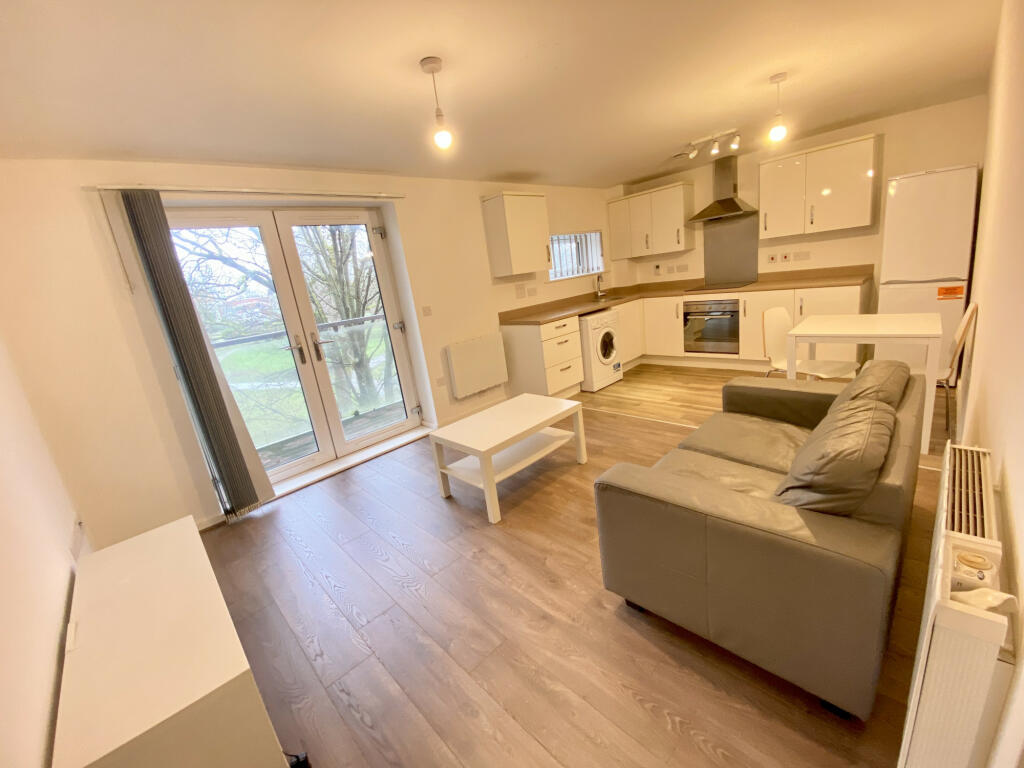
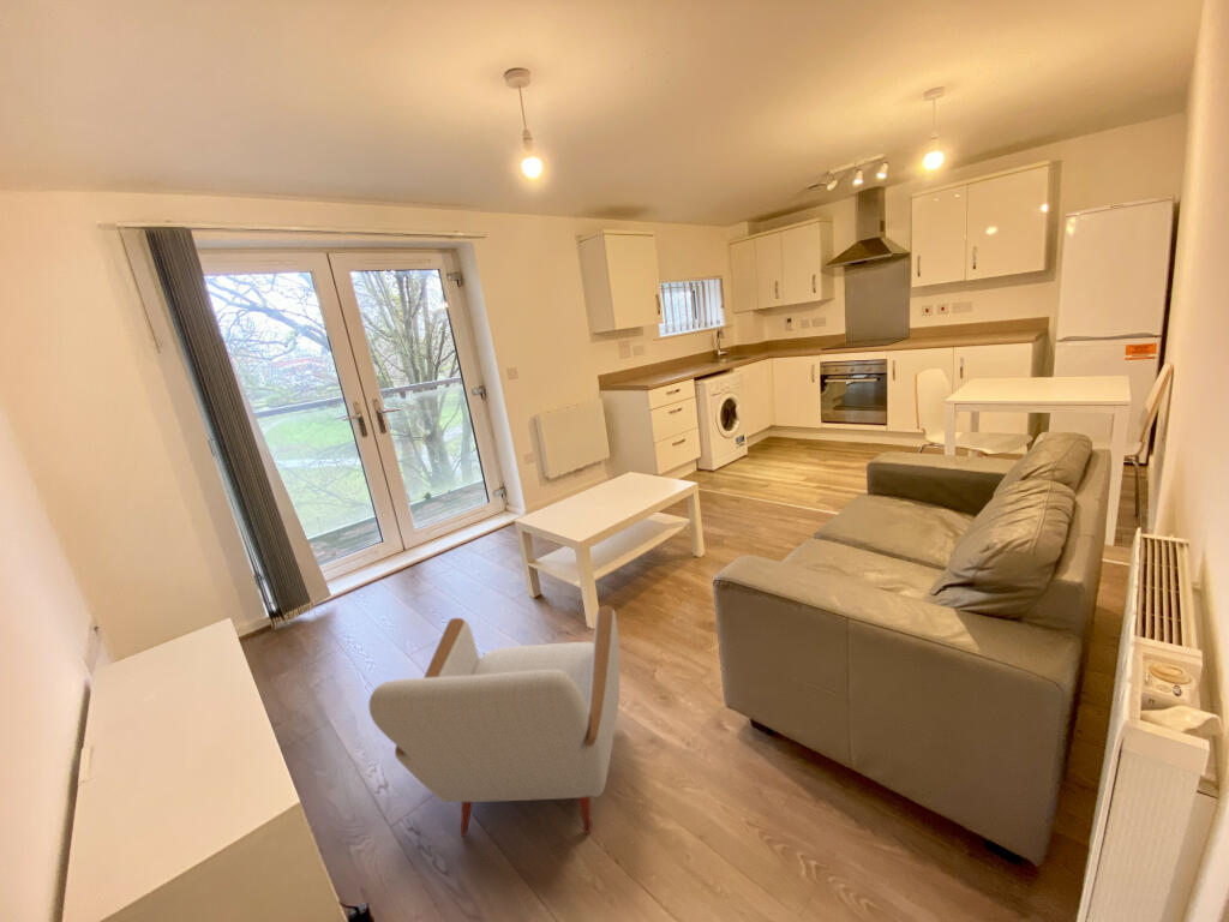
+ armchair (516, 705)
